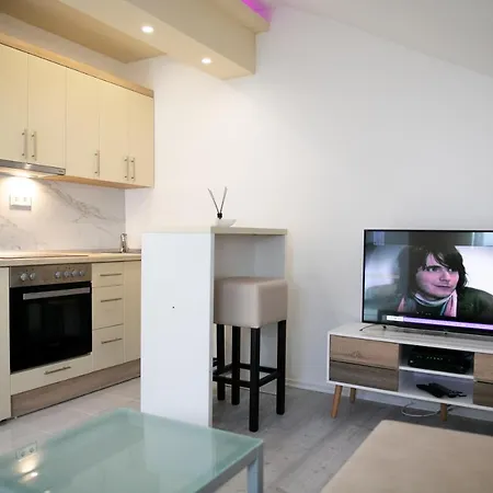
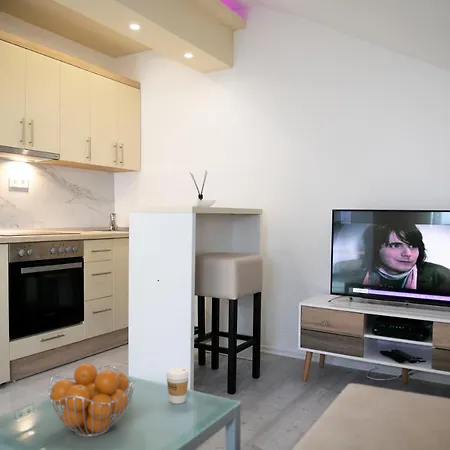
+ fruit basket (92, 398)
+ coffee cup (177, 385)
